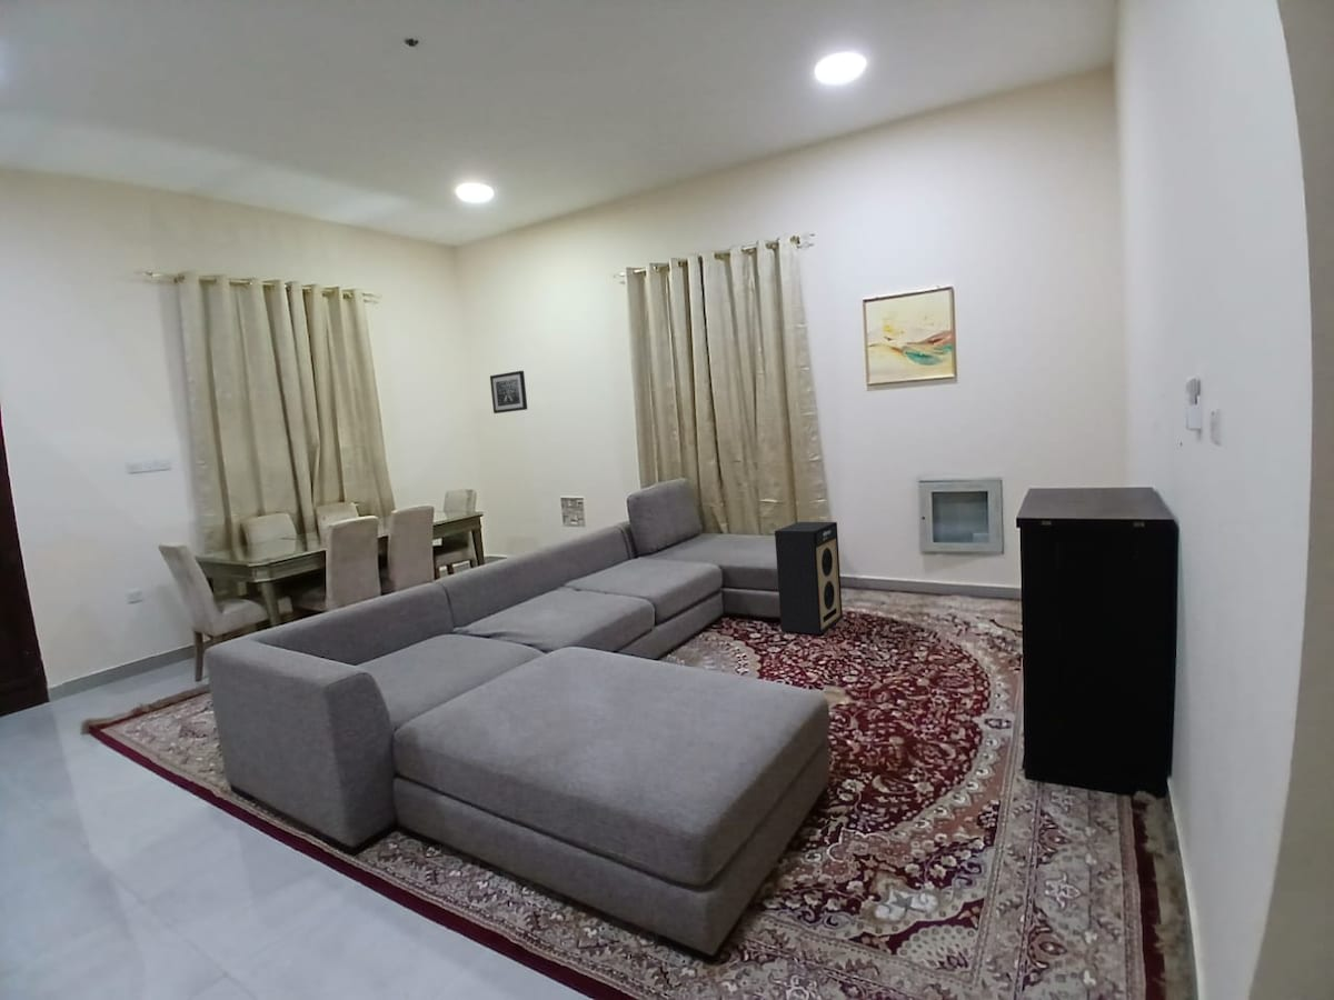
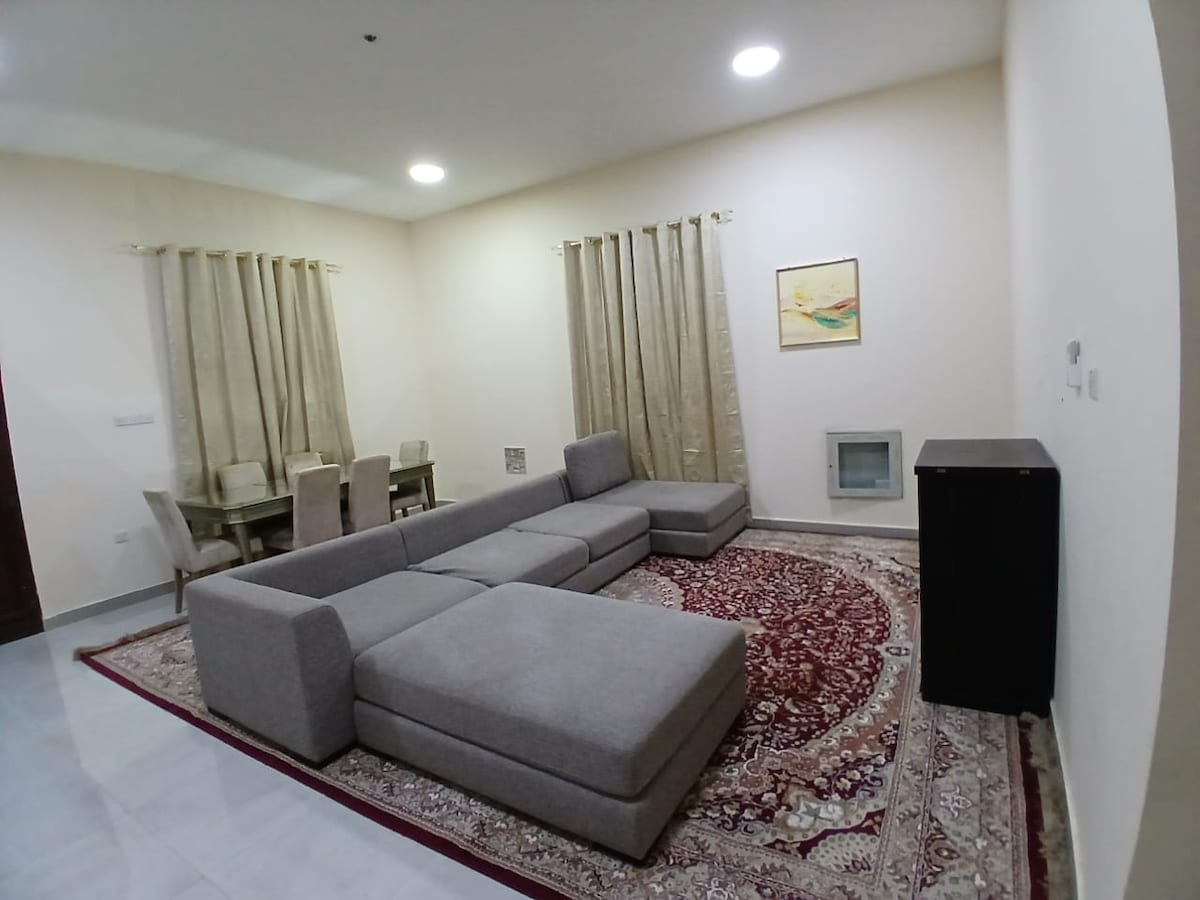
- speaker (808, 576)
- wall art (508, 392)
